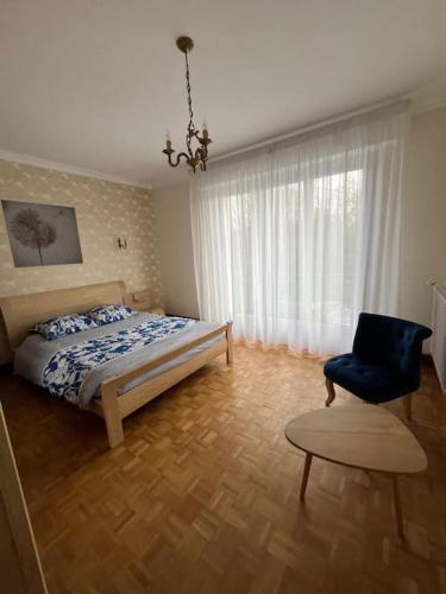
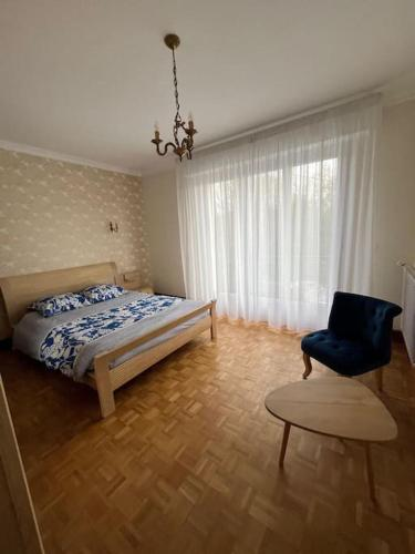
- wall art (46, 235)
